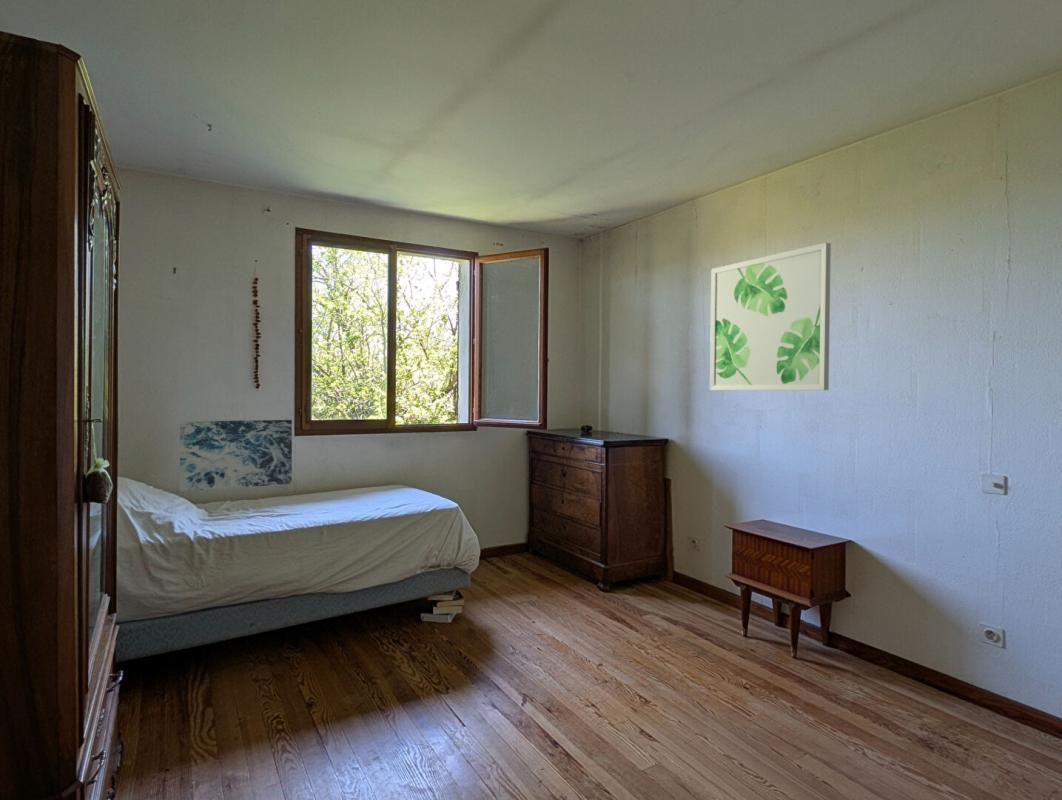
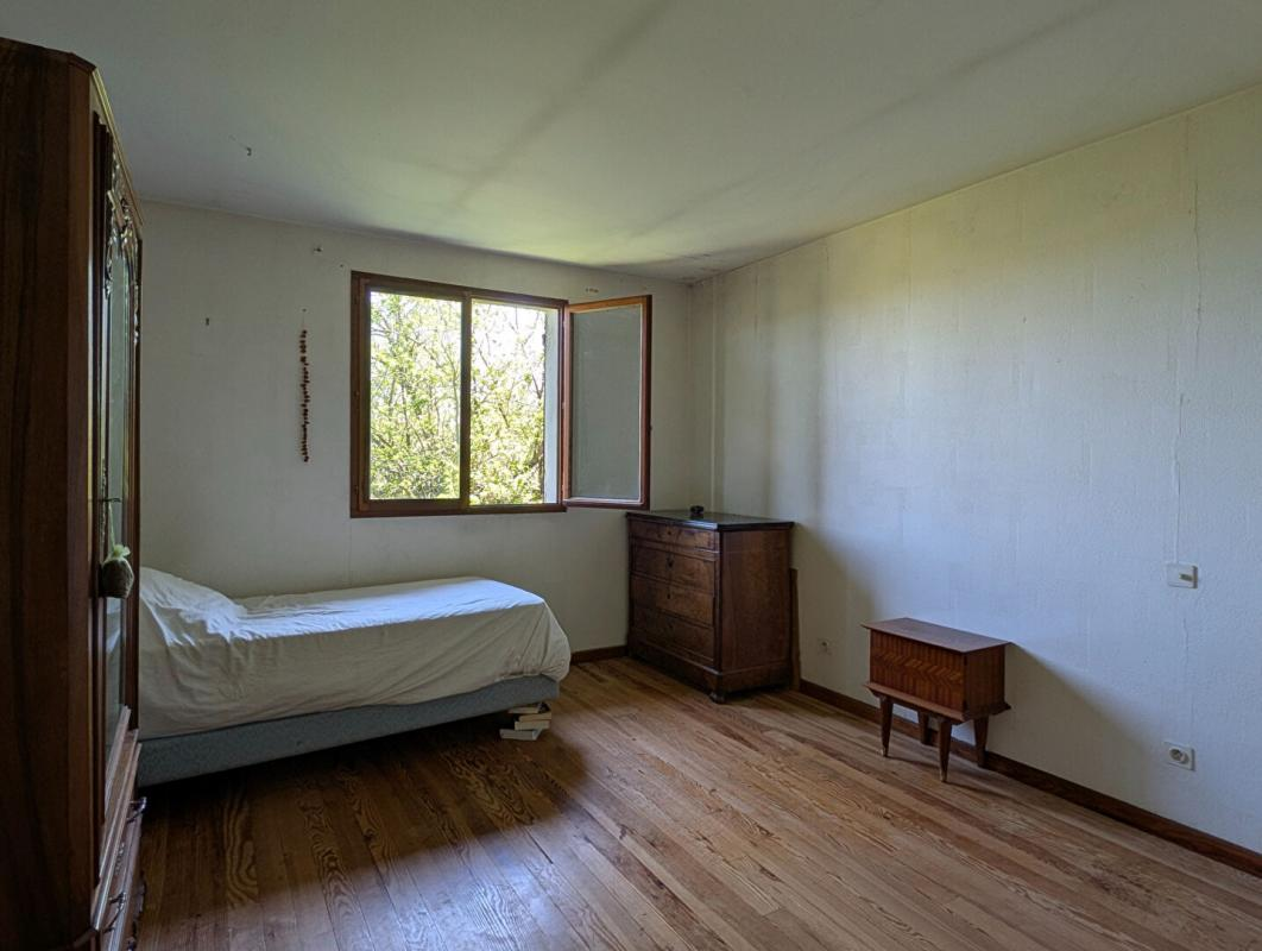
- wall art (764, 323)
- wall art (238, 453)
